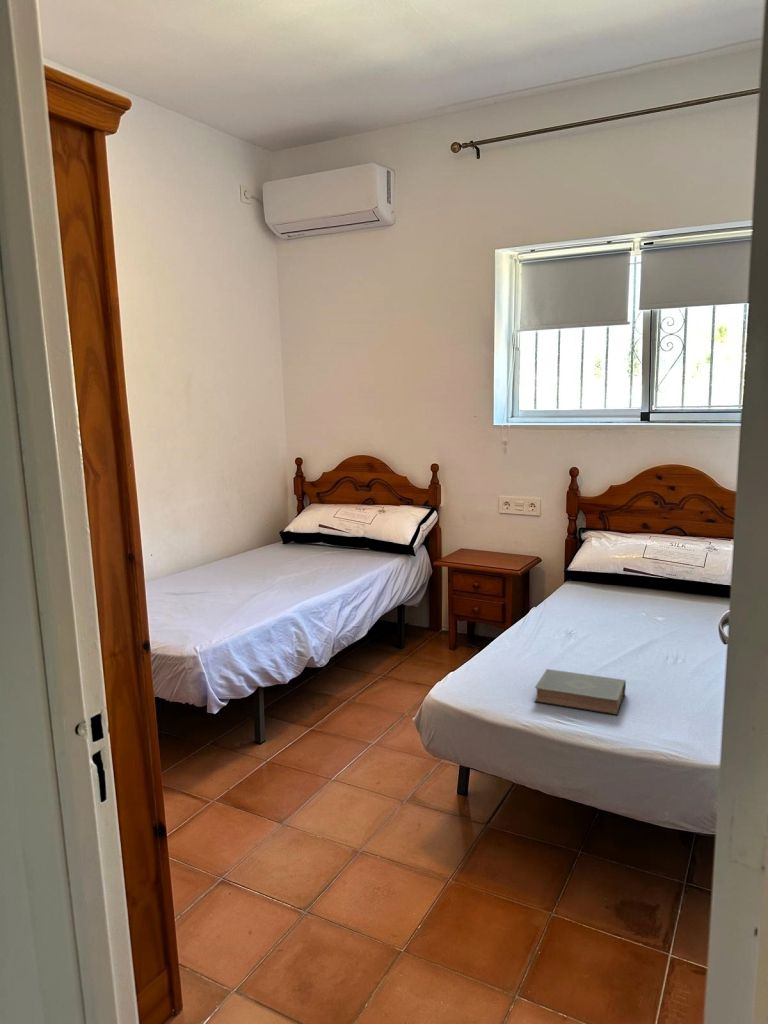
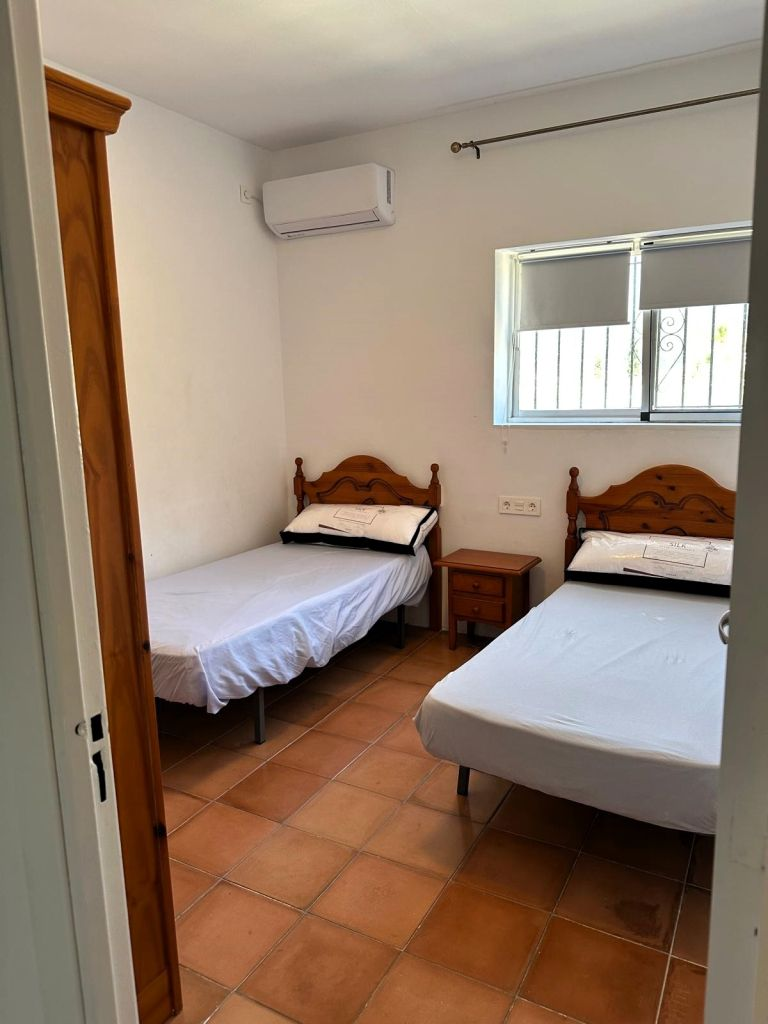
- book (580, 690)
